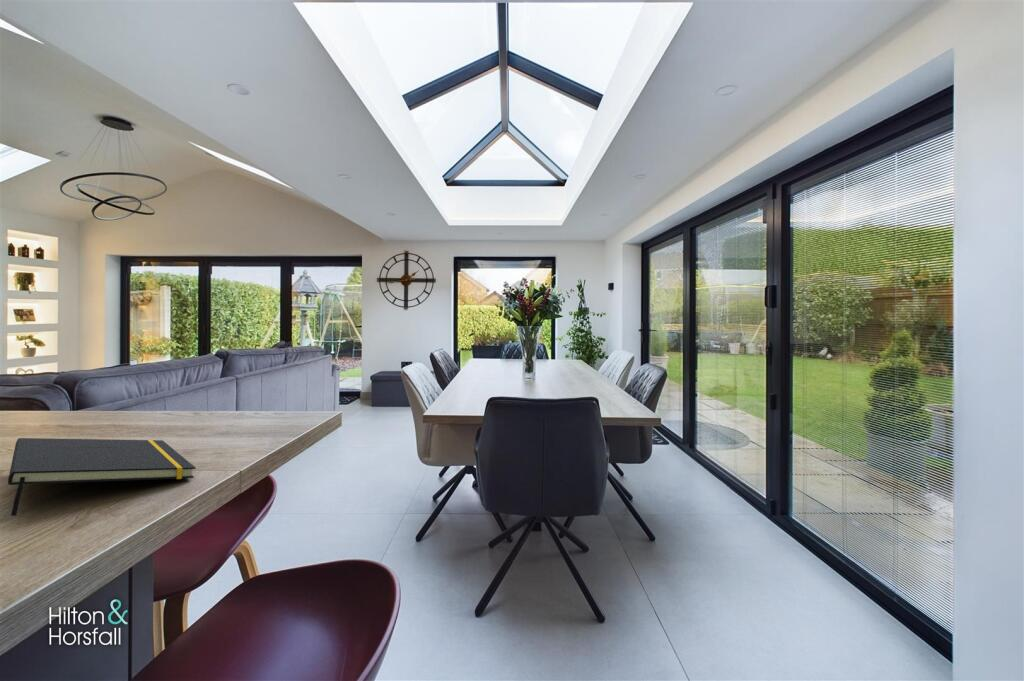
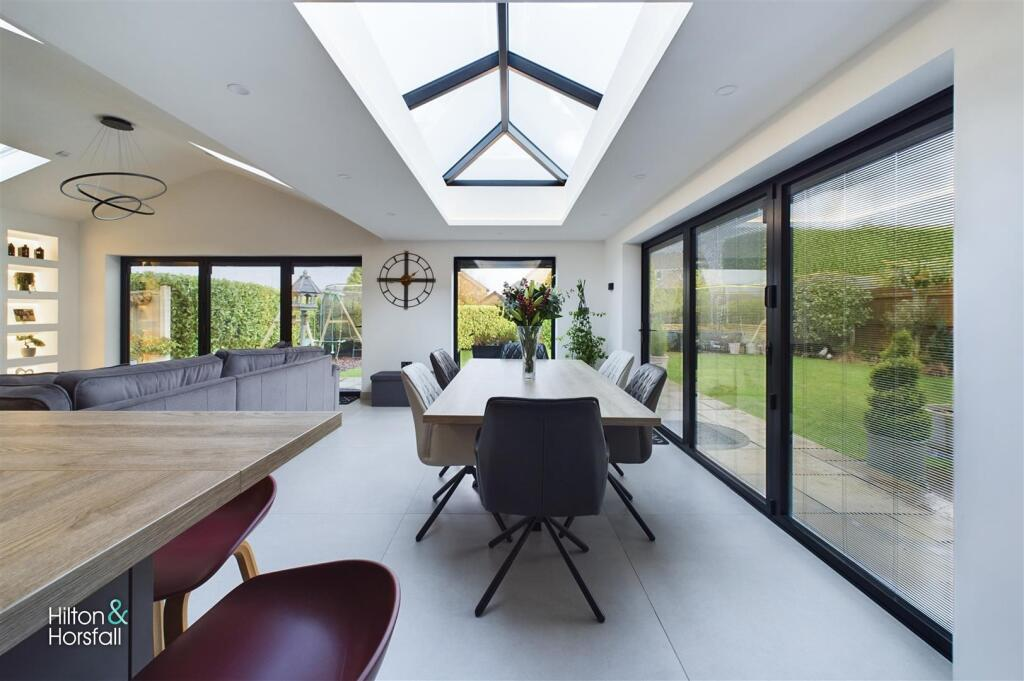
- notepad (103, 457)
